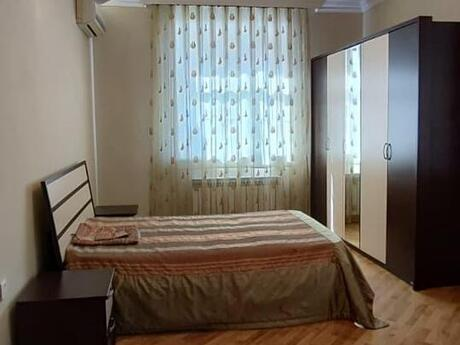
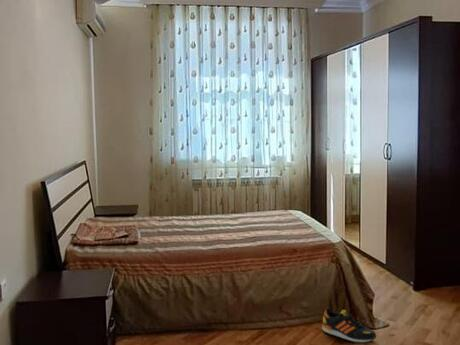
+ shoe (348, 323)
